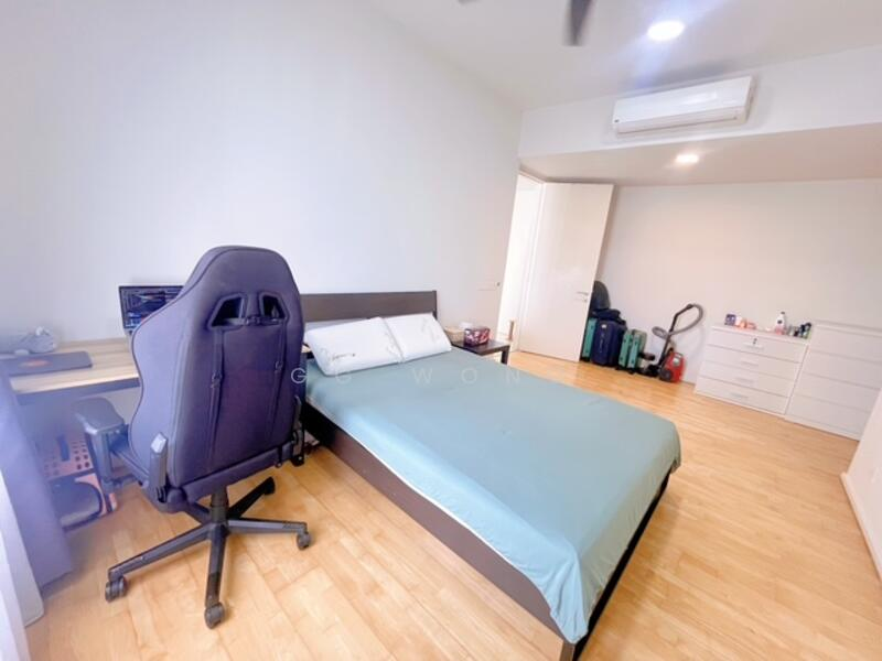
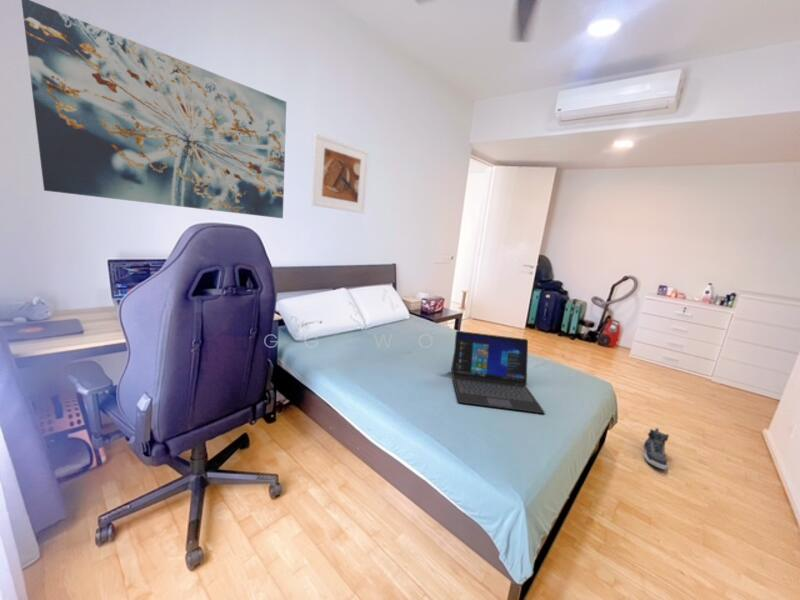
+ laptop (496, 367)
+ wall art (187, 138)
+ sneaker (657, 446)
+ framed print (341, 177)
